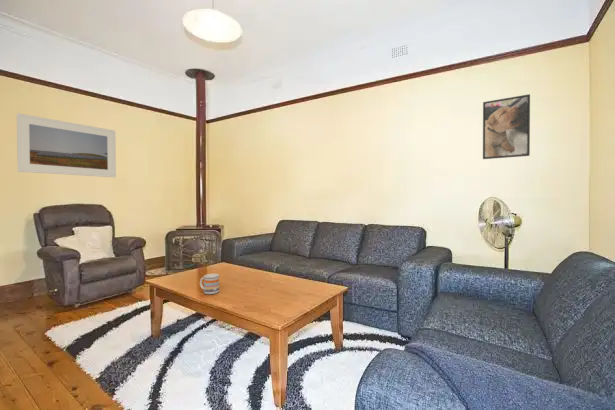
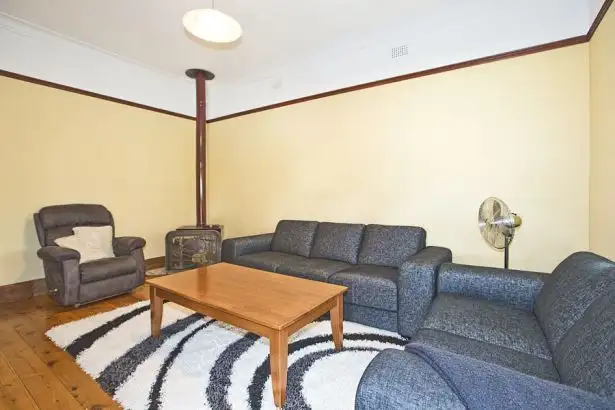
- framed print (505, 128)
- mug (210, 283)
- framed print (71, 148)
